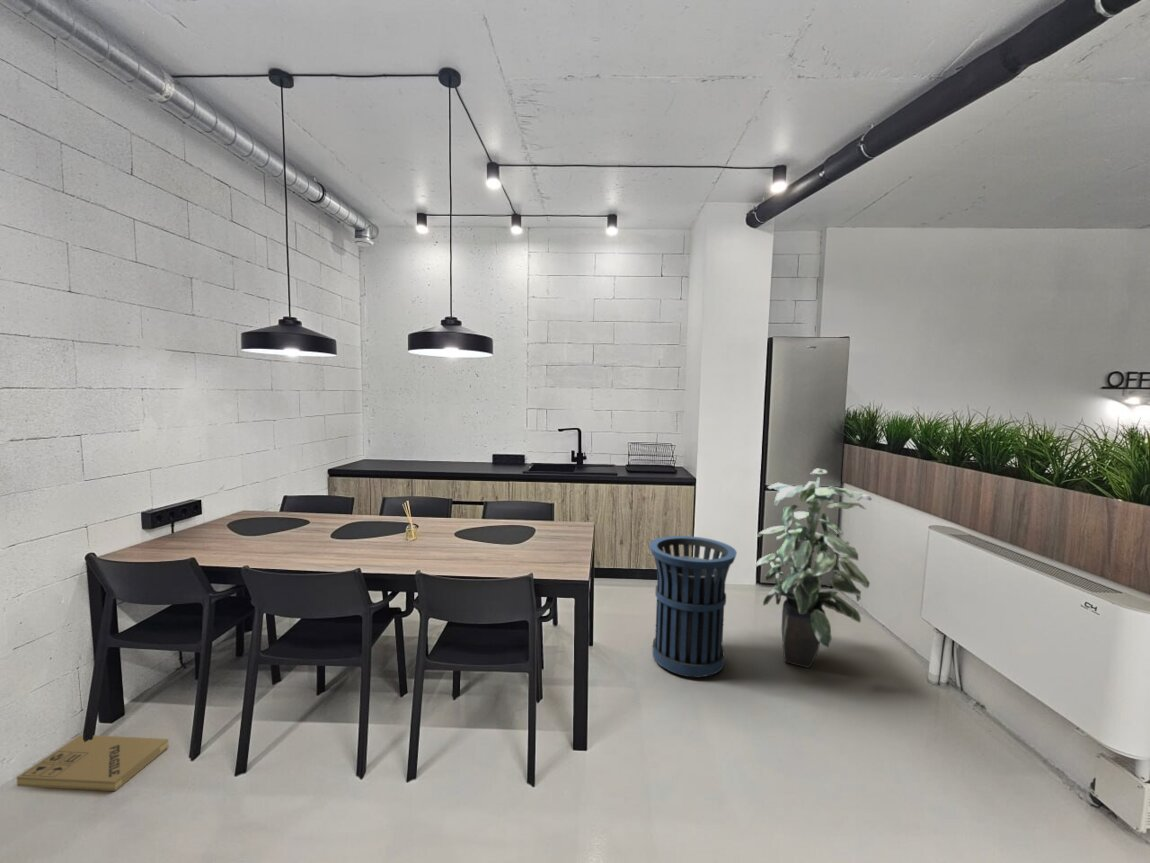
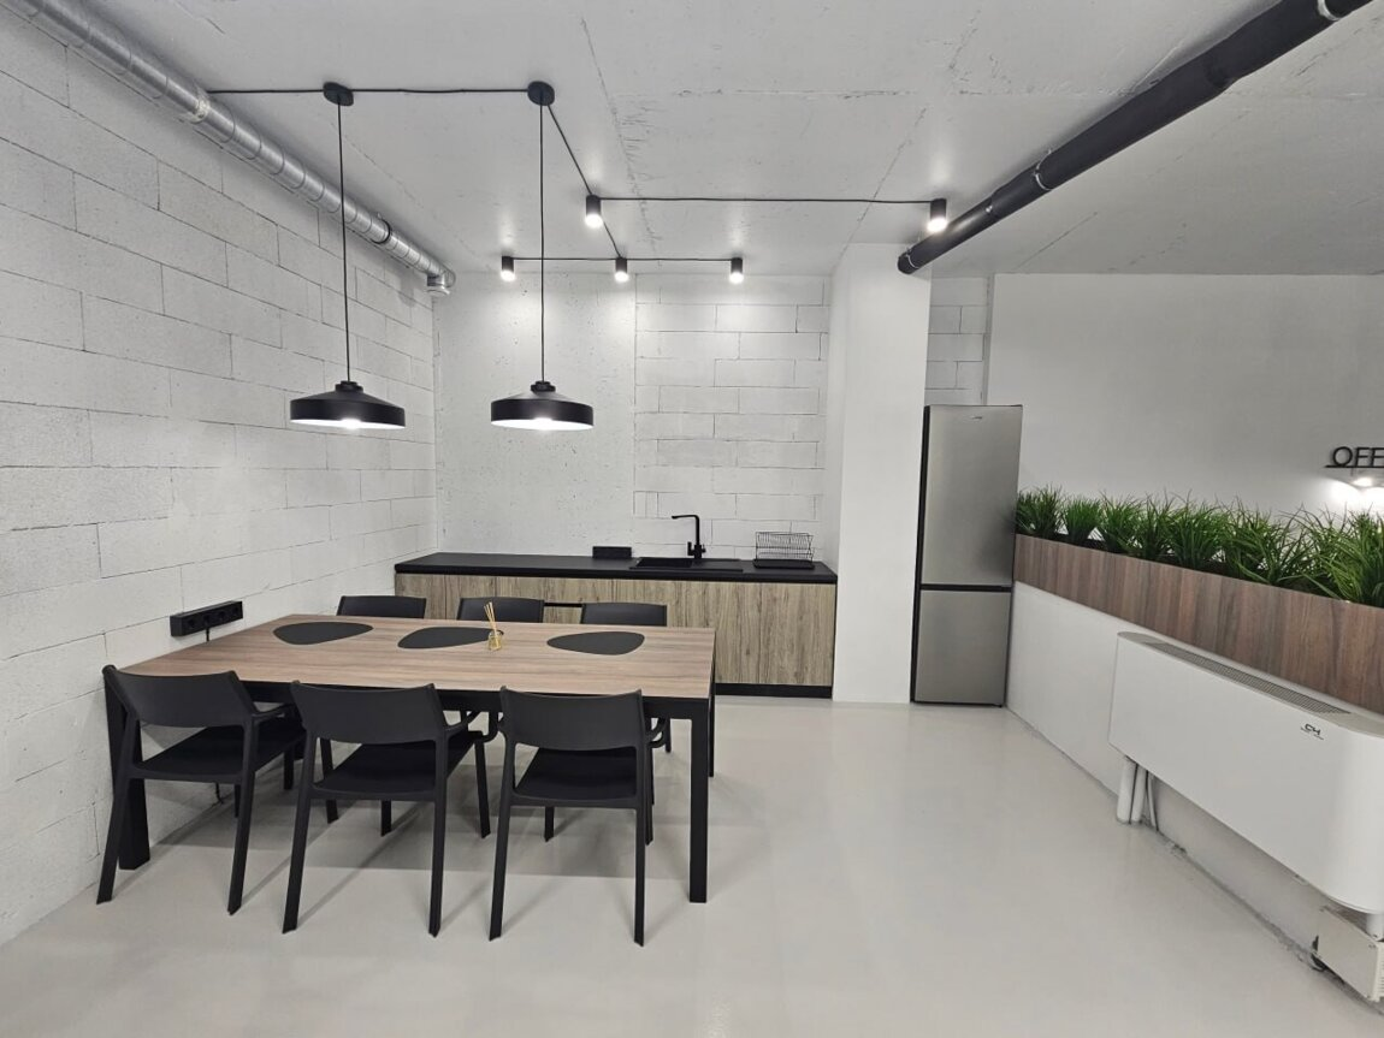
- indoor plant (811, 569)
- trash can (689, 604)
- cardboard box (96, 761)
